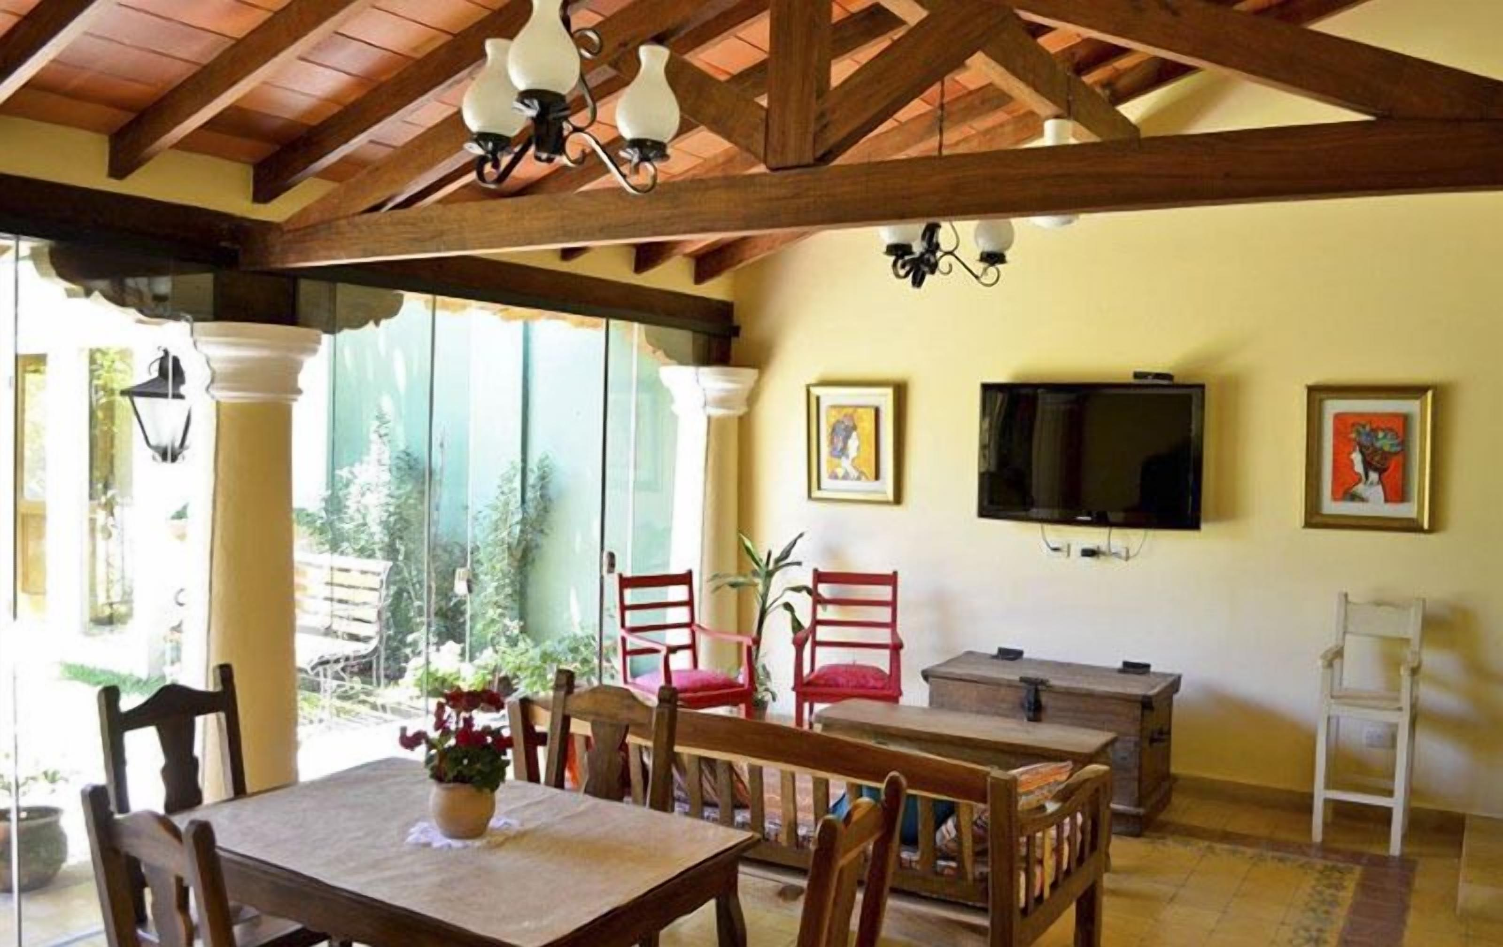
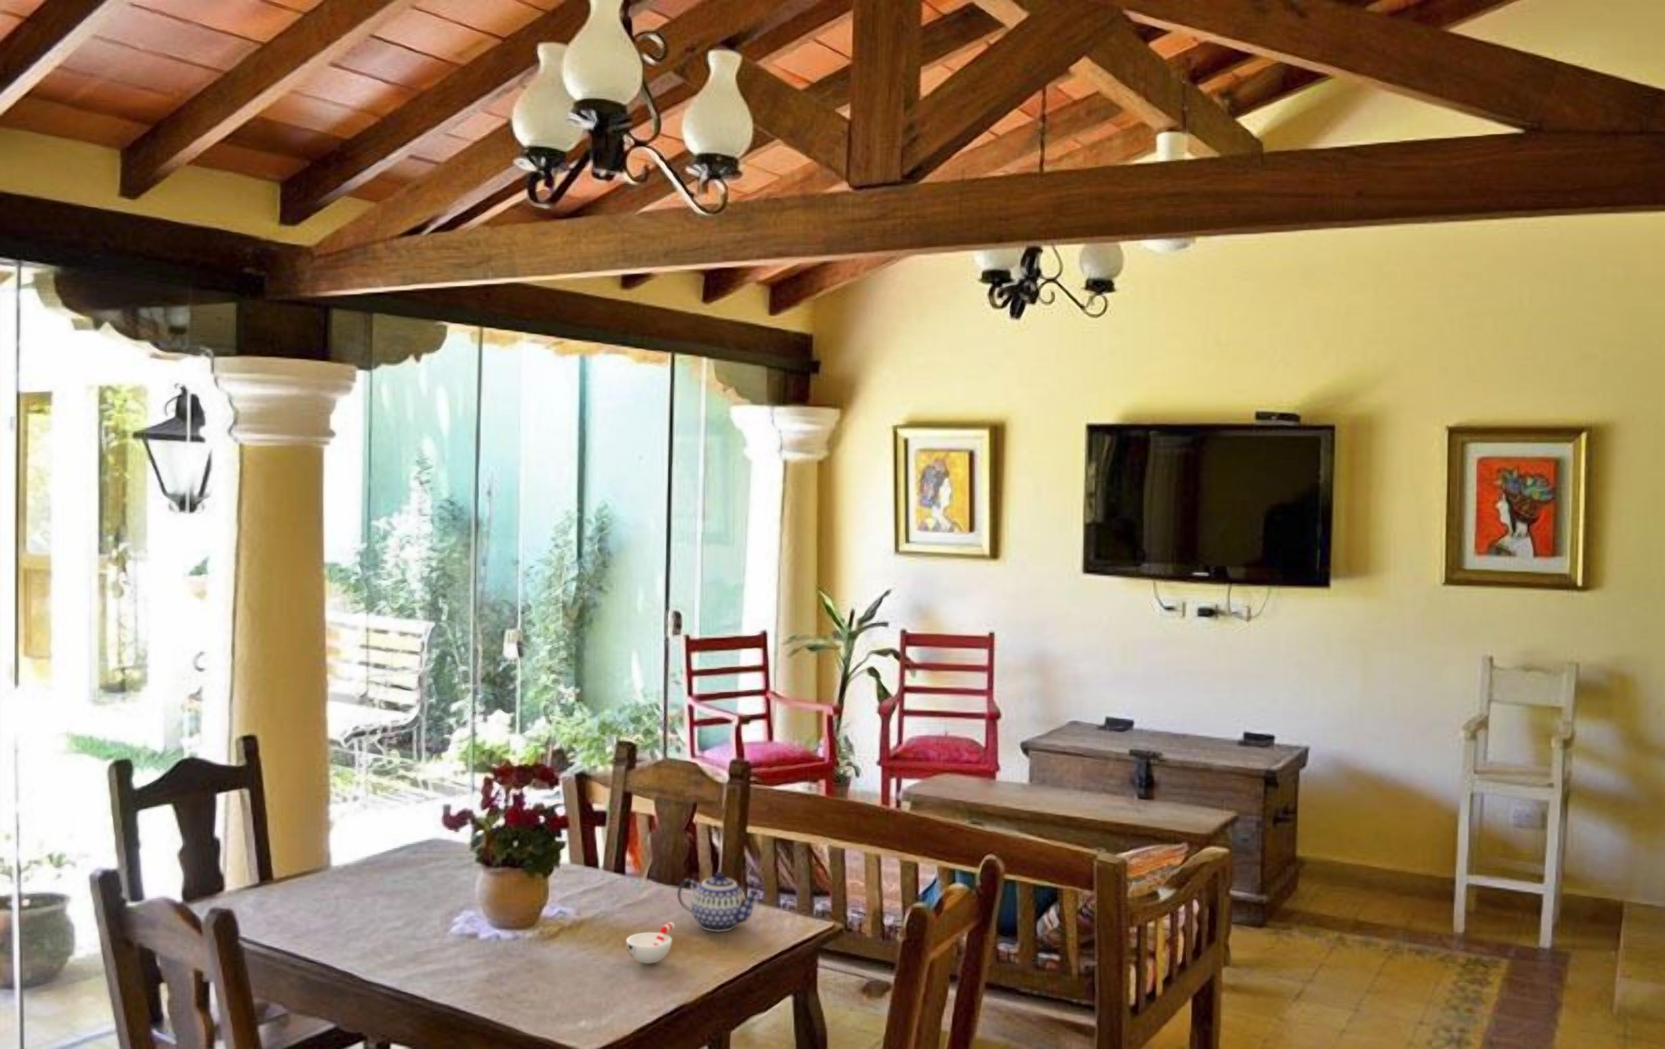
+ teapot (719, 899)
+ cup (652, 945)
